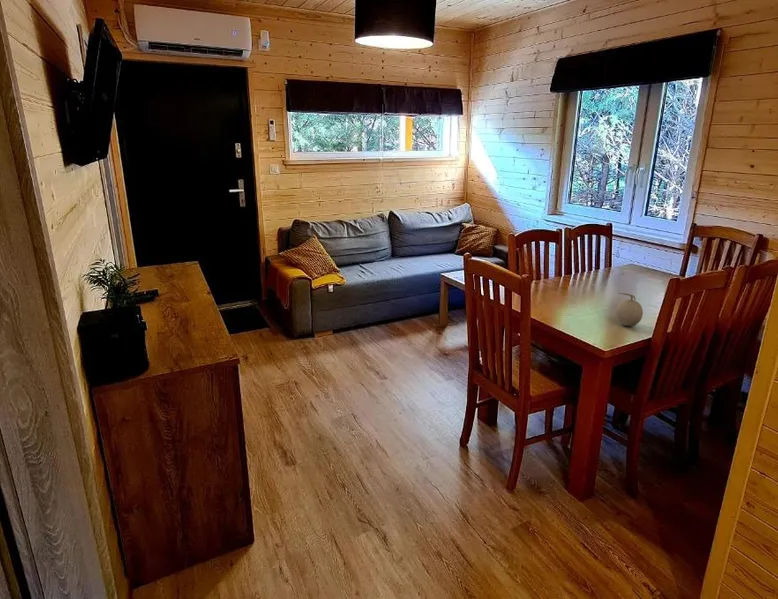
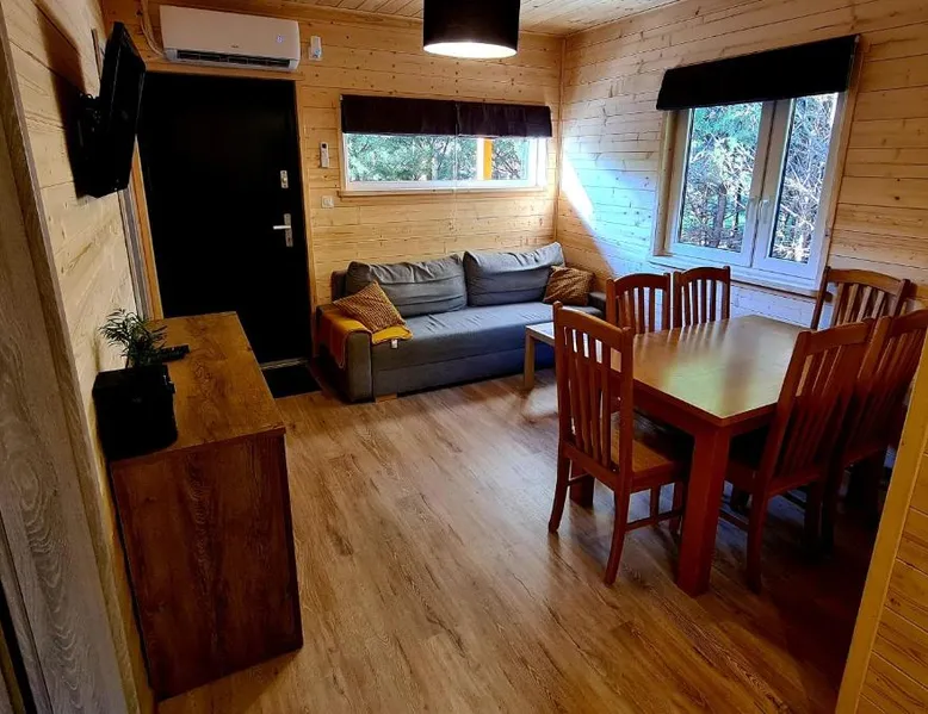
- fruit (630, 308)
